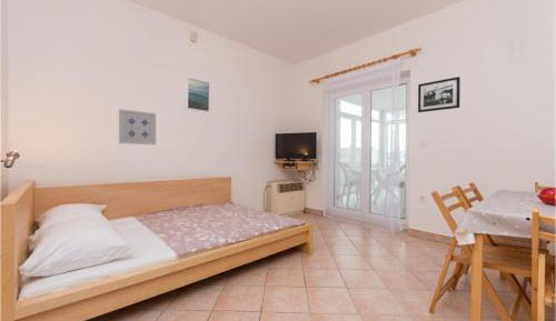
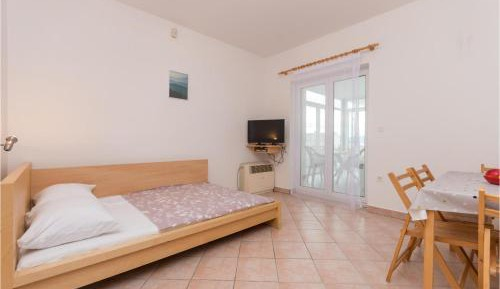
- picture frame (437, 96)
- wall art (138, 128)
